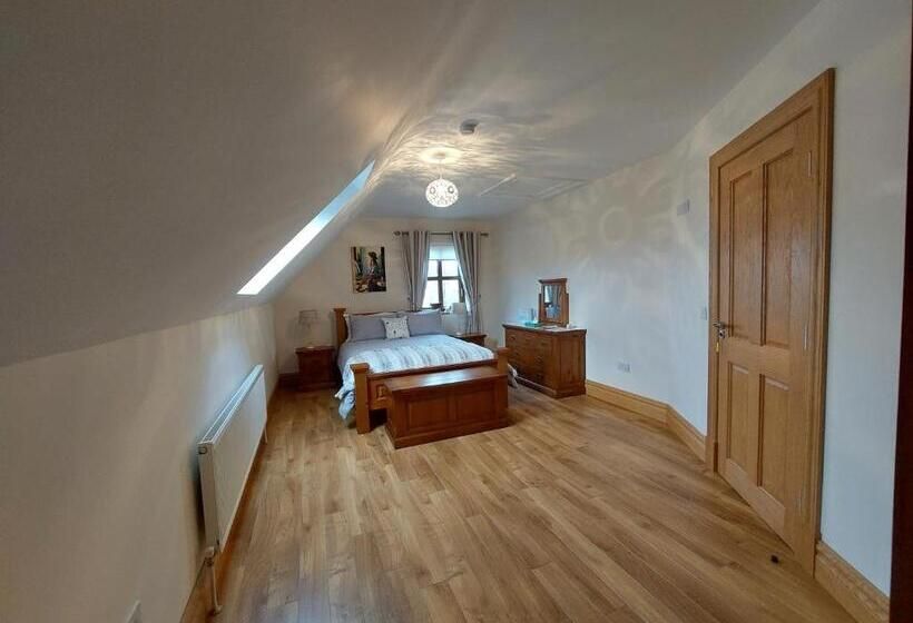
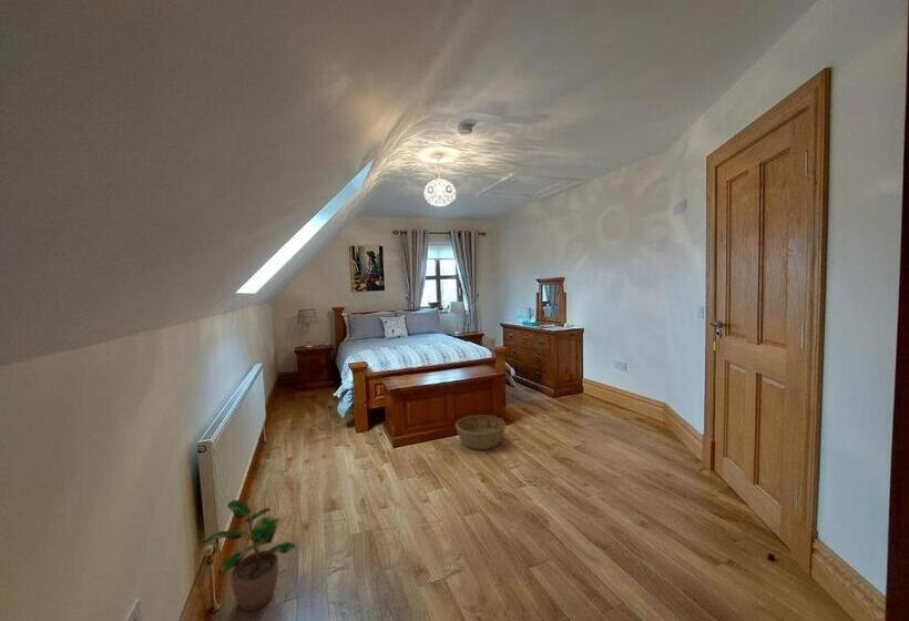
+ potted plant (248, 550)
+ basket (480, 431)
